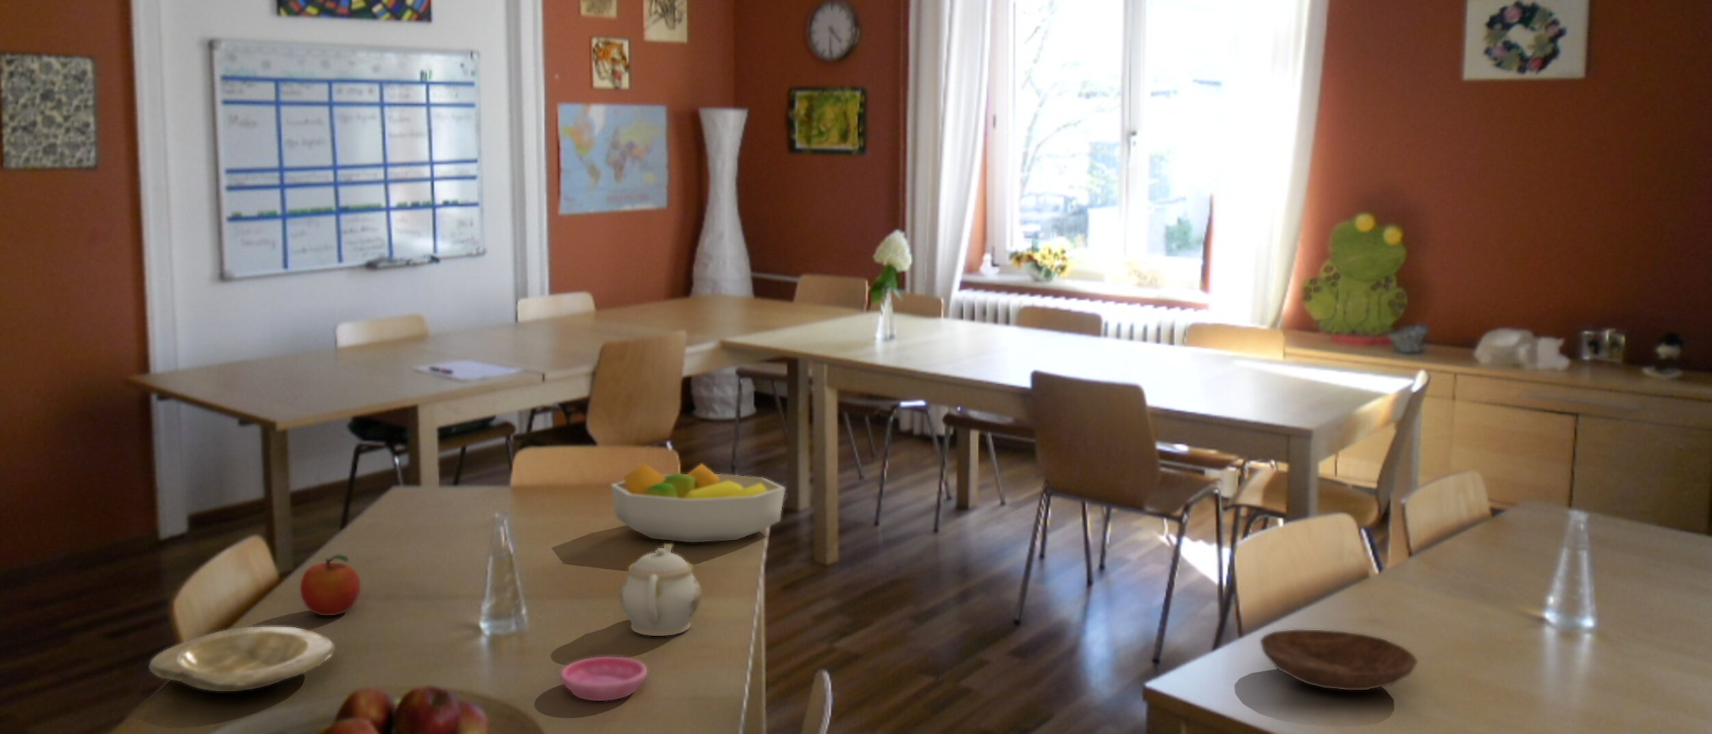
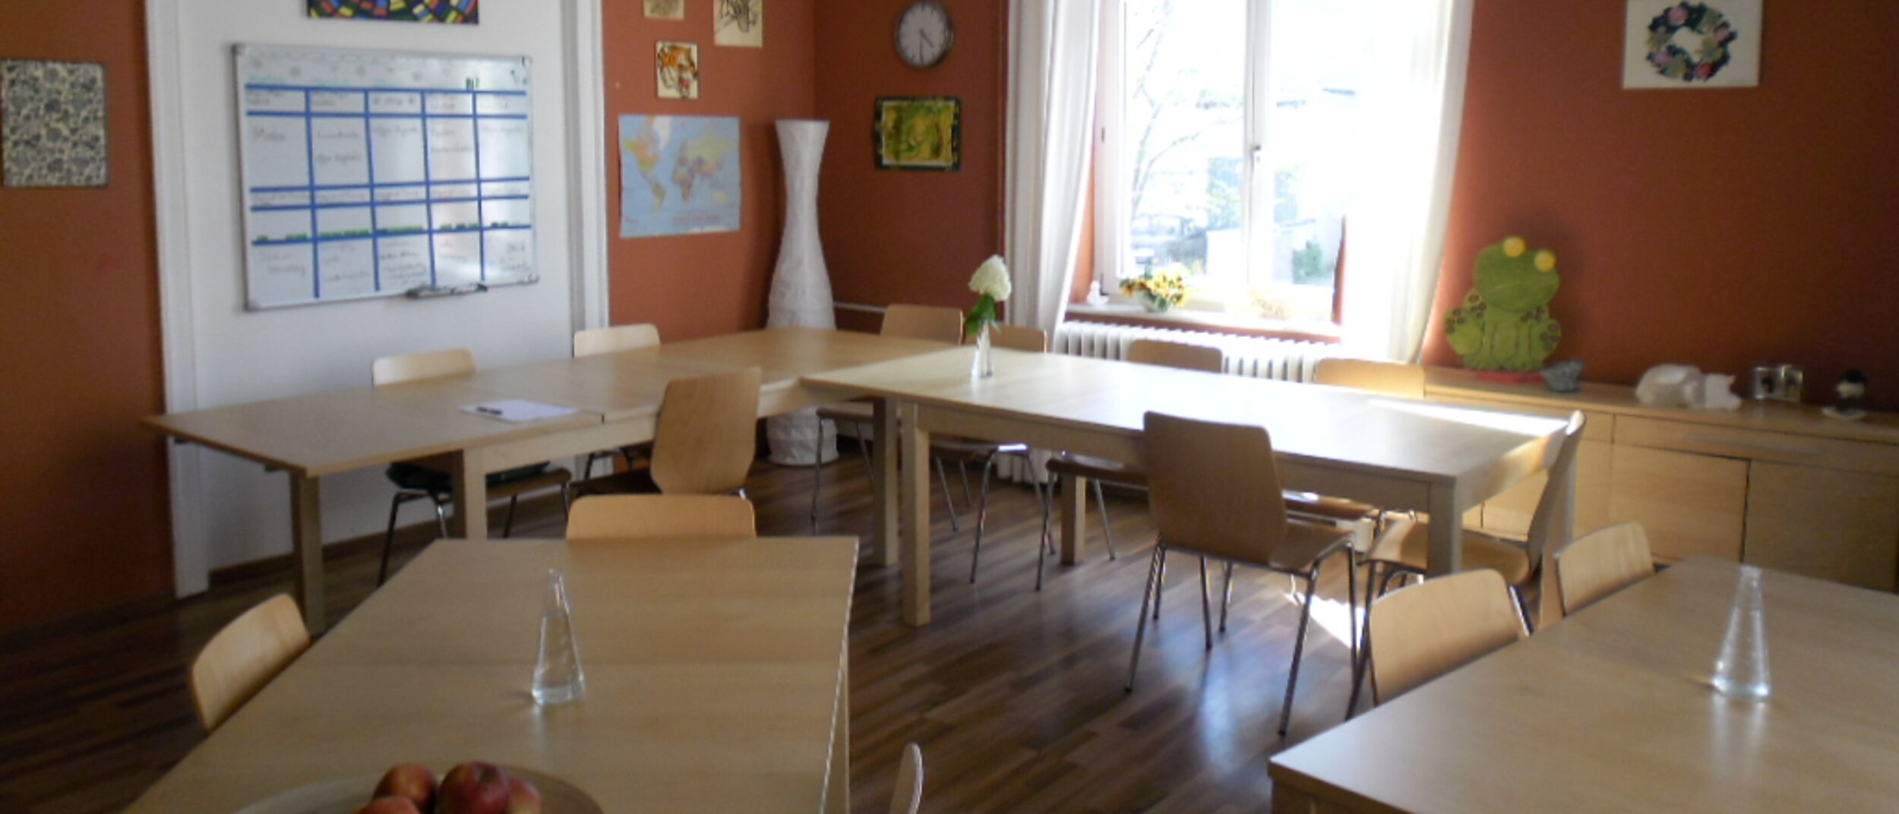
- fruit (330, 583)
- fruit bowl (698, 498)
- teapot (661, 588)
- saucer (604, 679)
- bowl (1336, 665)
- plate (248, 663)
